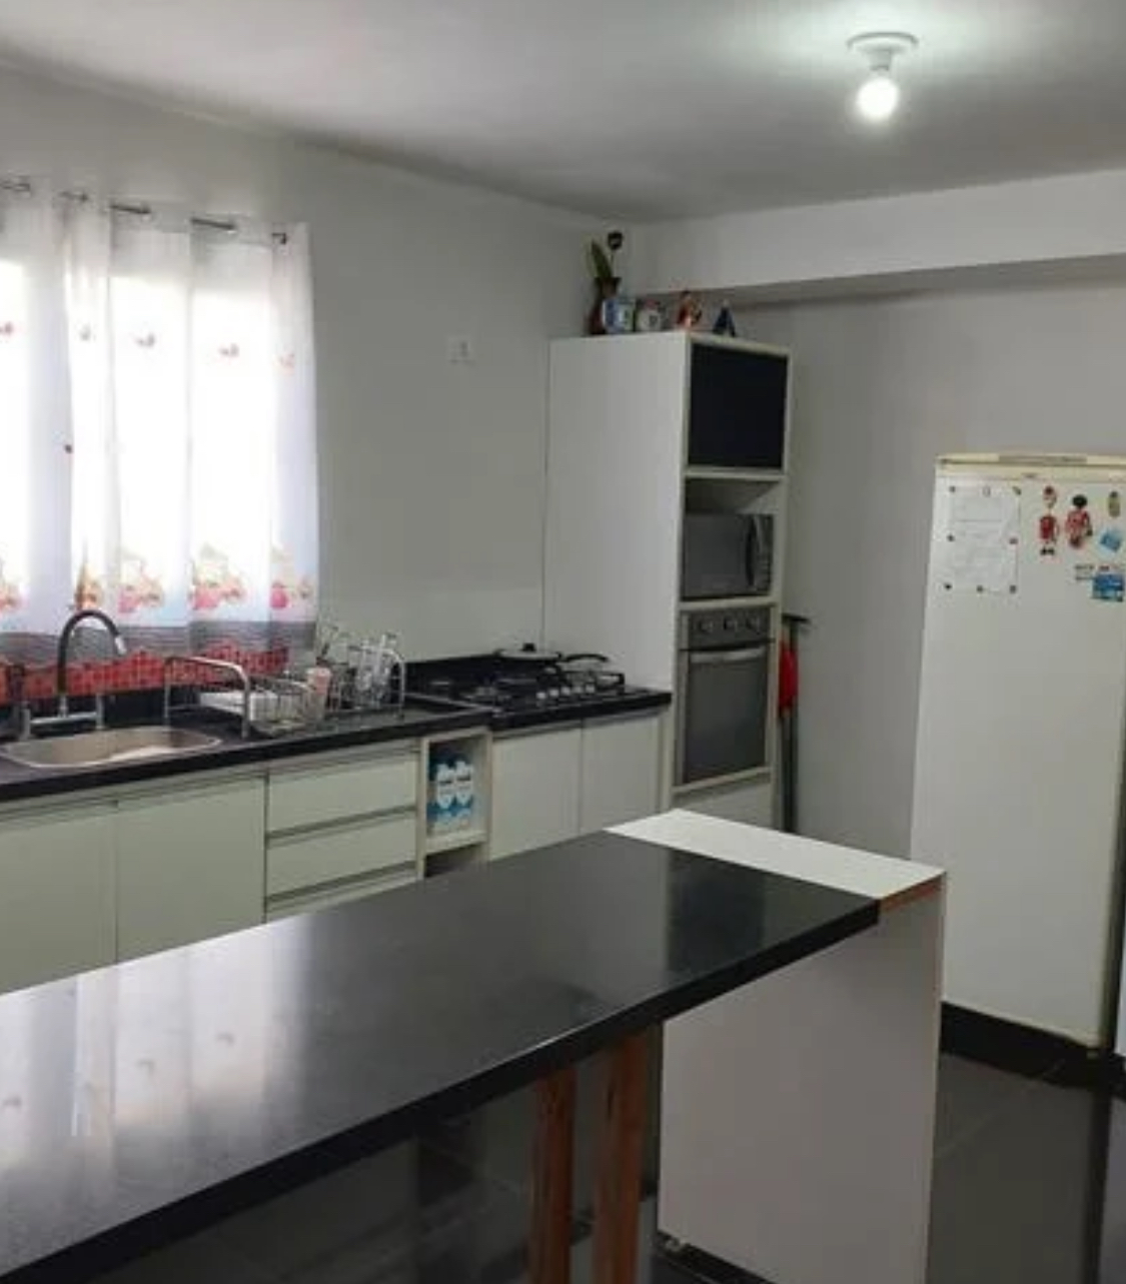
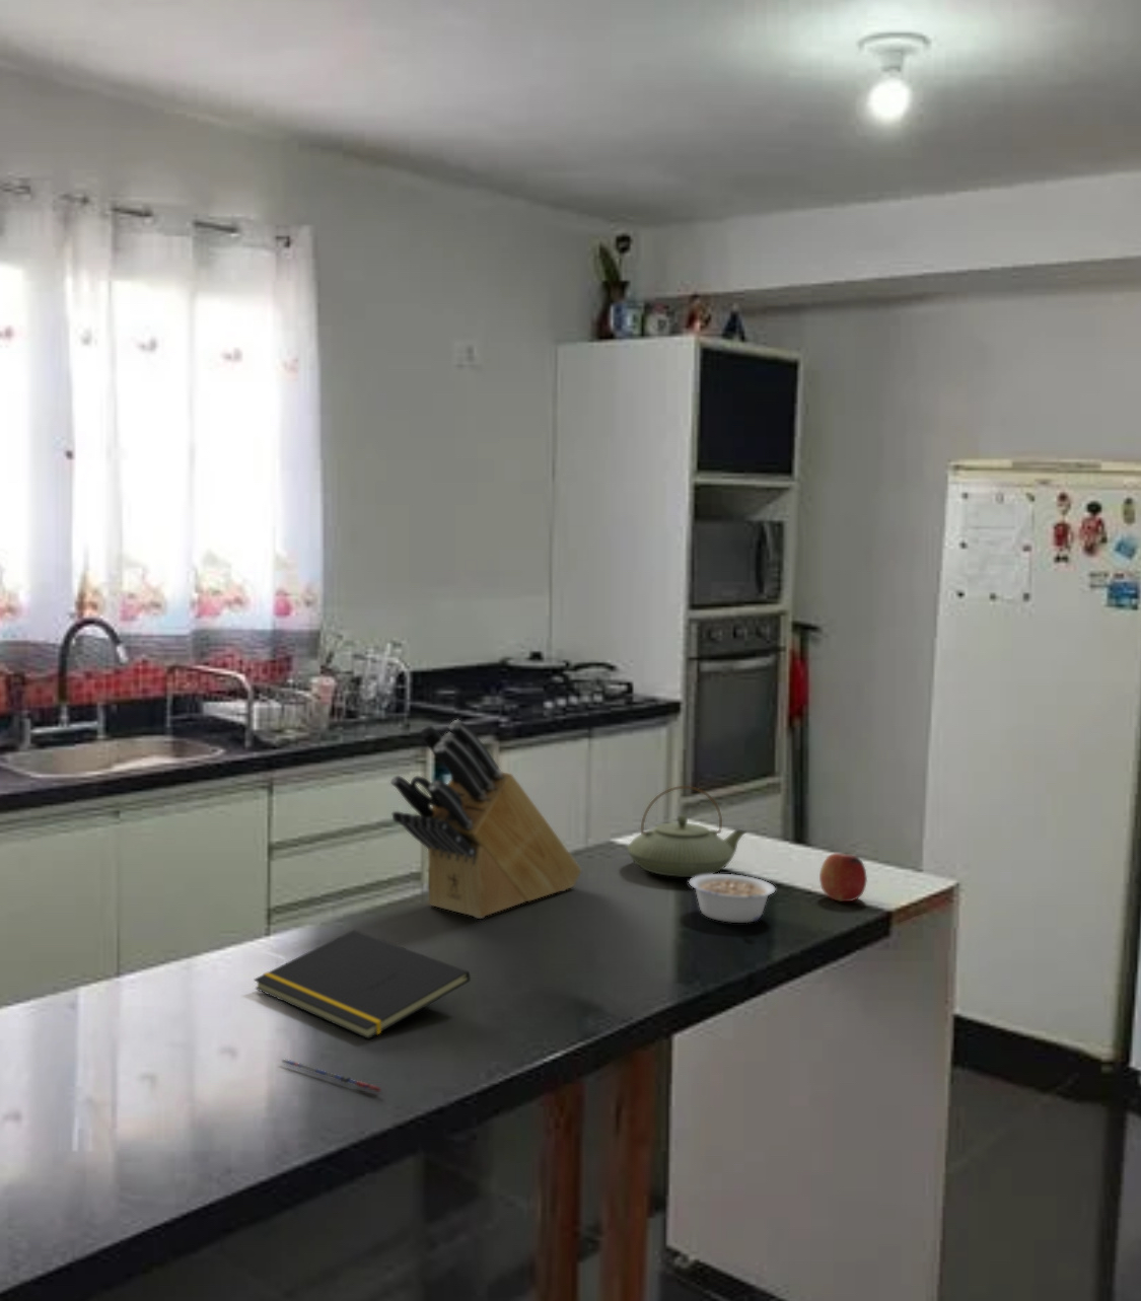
+ legume (735, 897)
+ fruit (843, 875)
+ notepad (360, 979)
+ pen (330, 1074)
+ teapot (688, 828)
+ knife block (489, 808)
